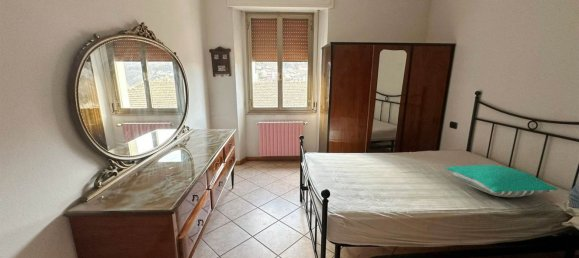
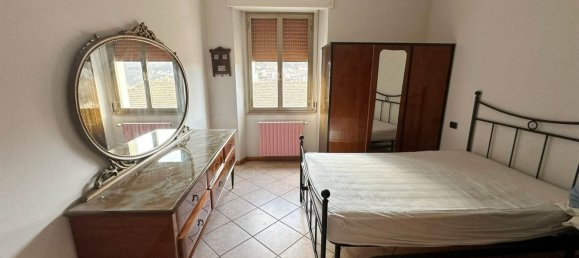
- pillow (494, 178)
